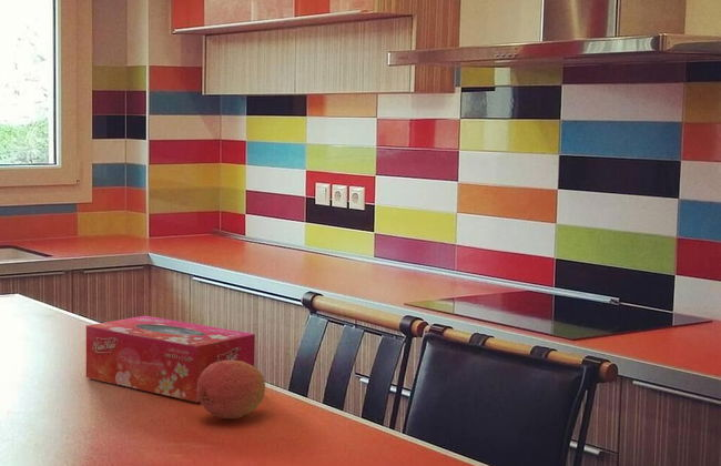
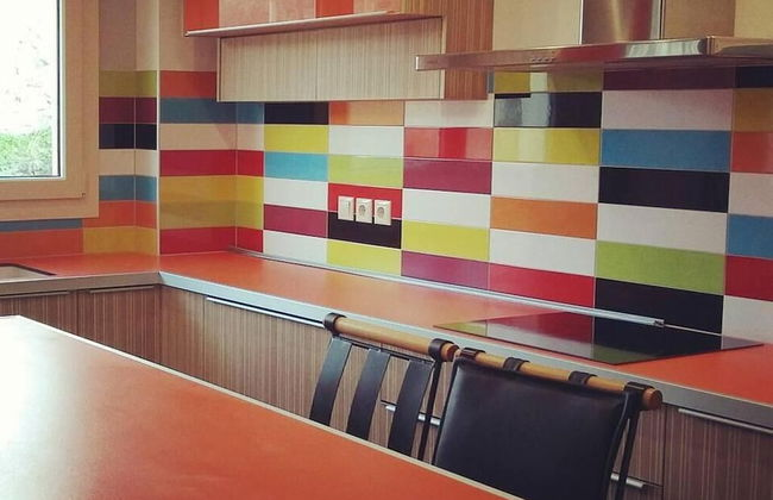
- fruit (231, 388)
- tissue box (169, 355)
